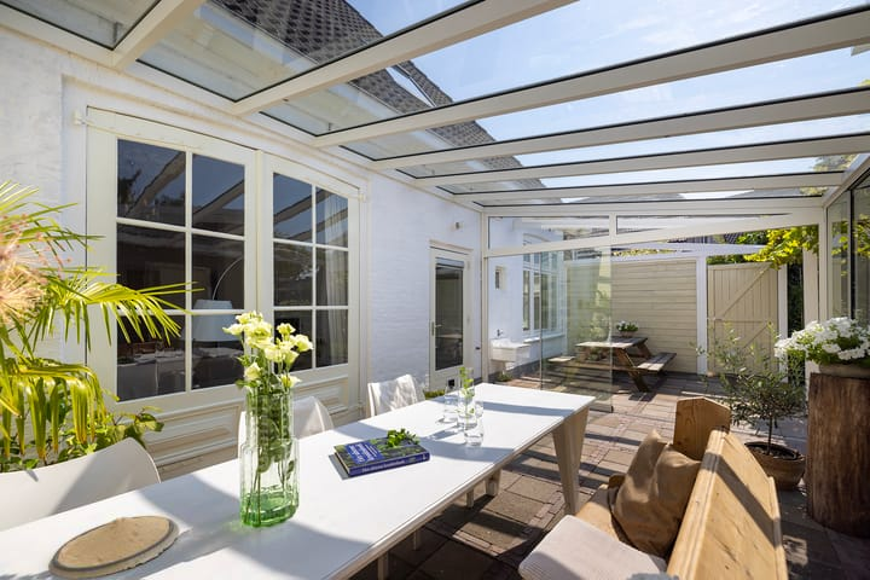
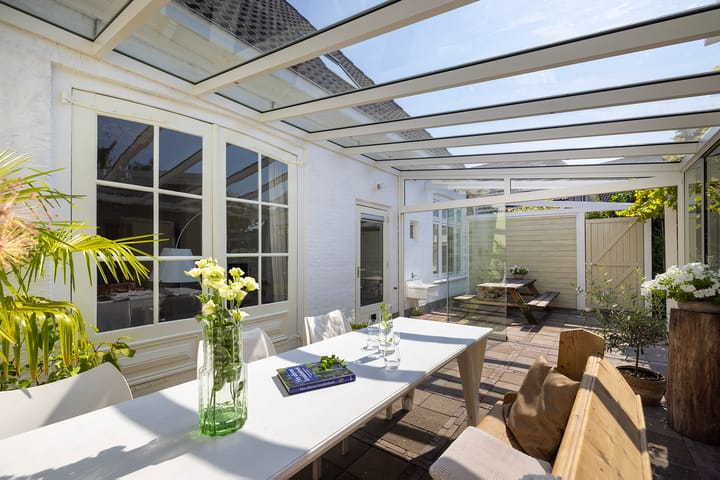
- plate (120, 530)
